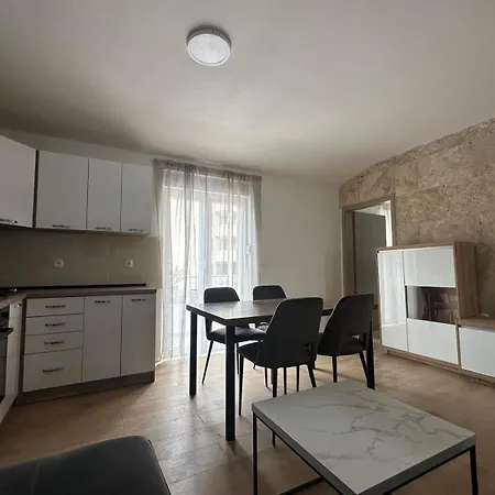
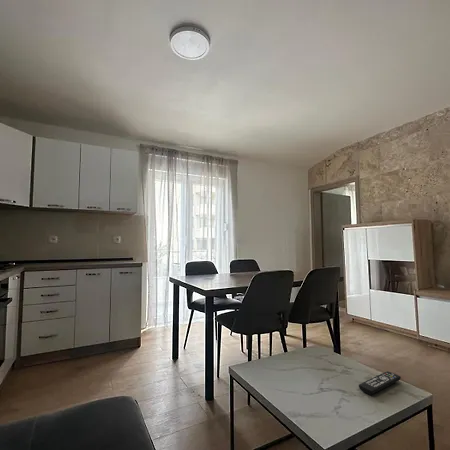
+ remote control (380, 382)
